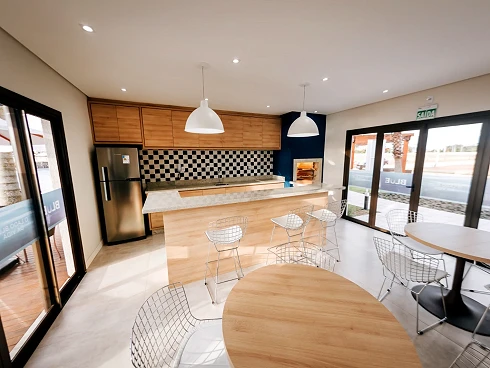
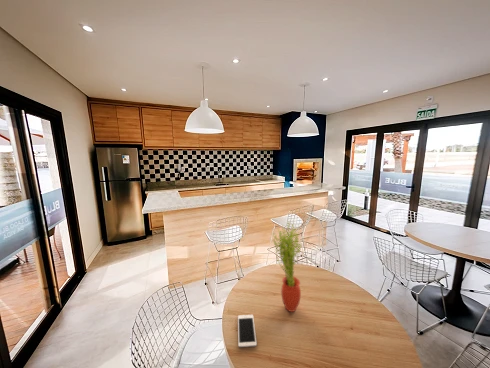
+ potted plant (285, 266)
+ cell phone (246, 329)
